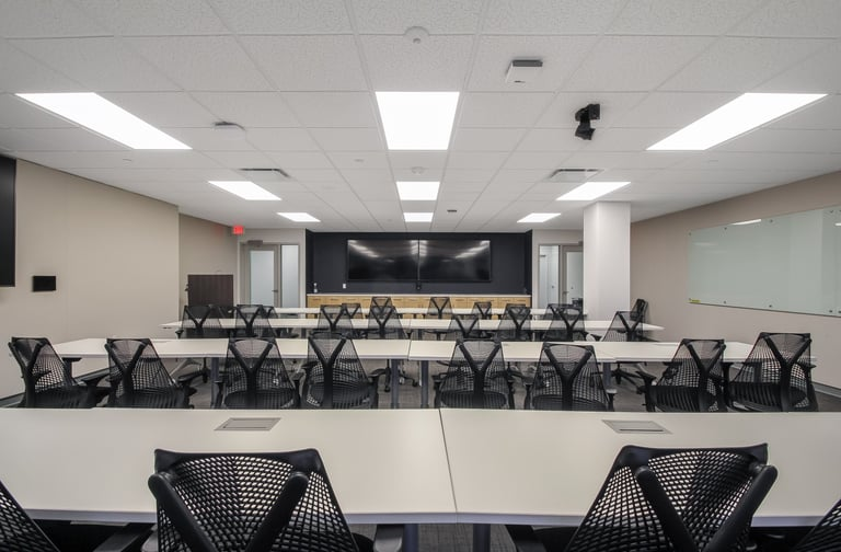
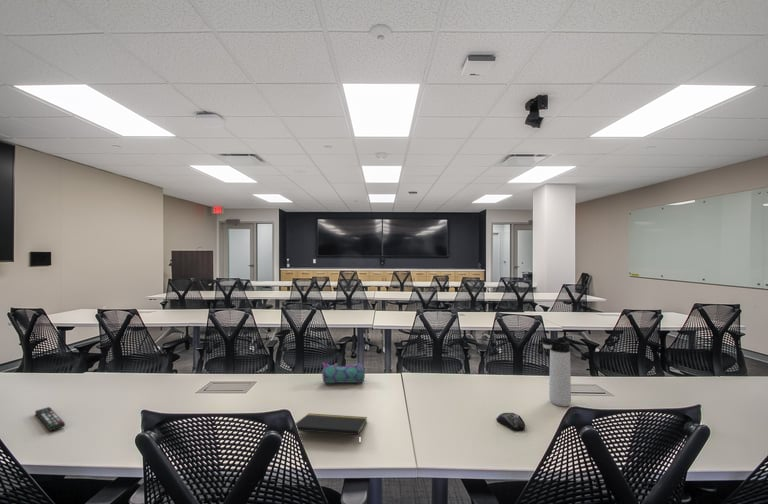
+ notepad (331, 423)
+ computer mouse (510, 419)
+ remote control (49, 418)
+ thermos bottle (555, 370)
+ pencil case (343, 372)
